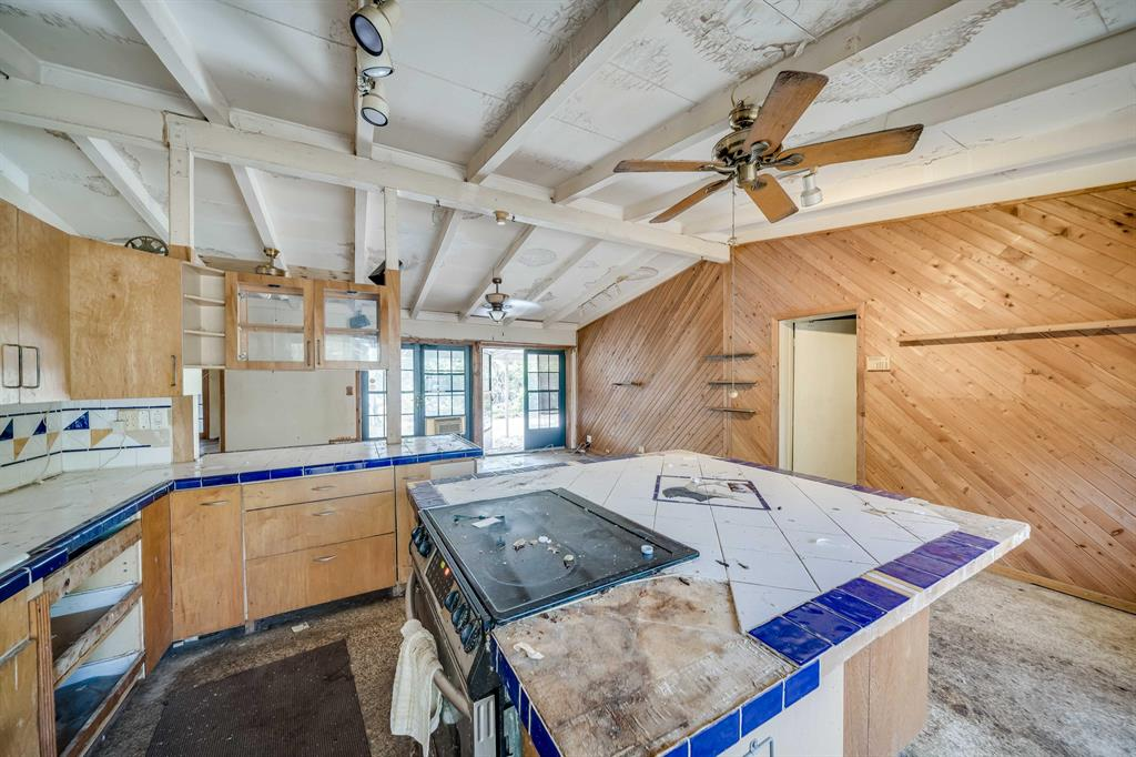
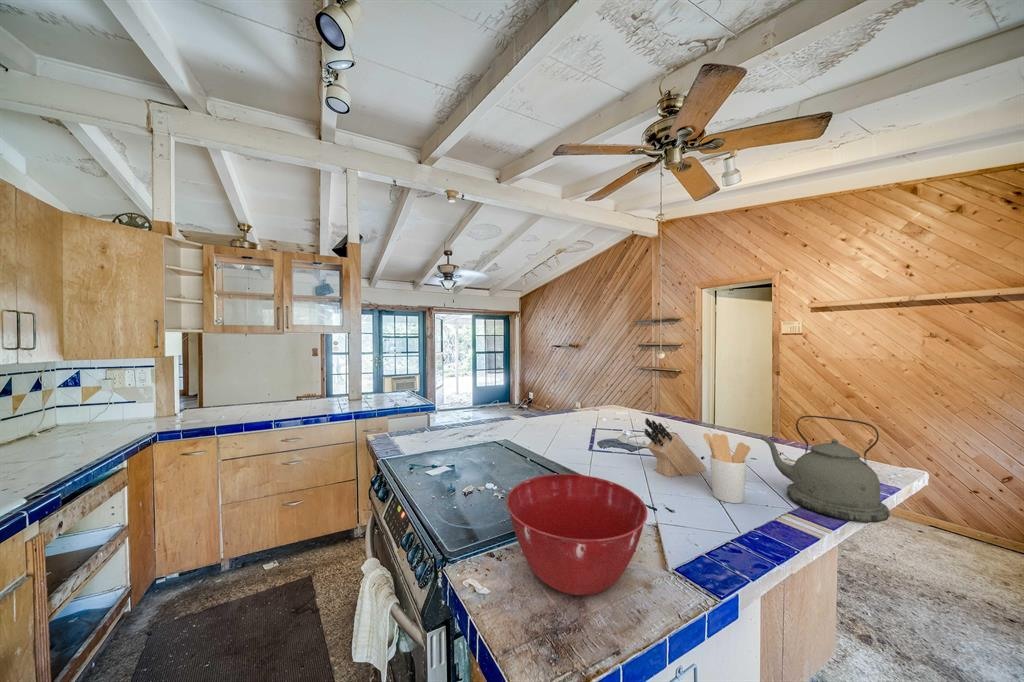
+ knife block (673, 444)
+ utensil holder (723, 464)
+ mixing bowl (574, 536)
+ kettle (827, 460)
